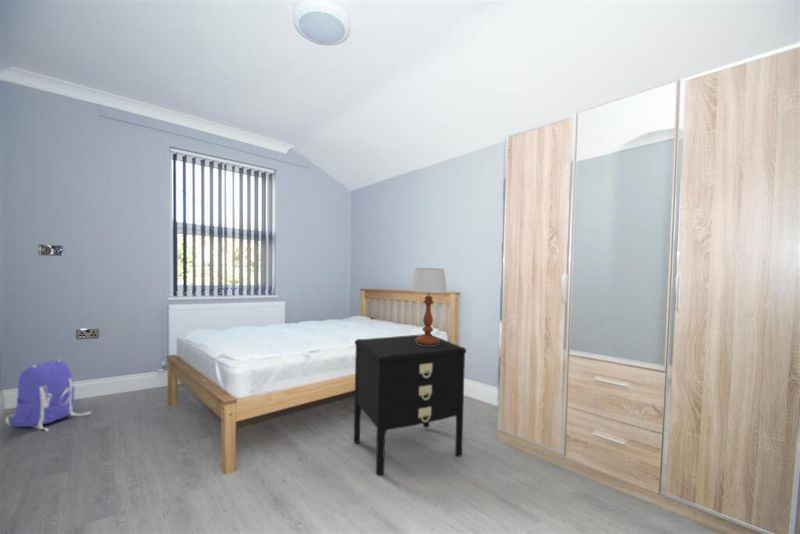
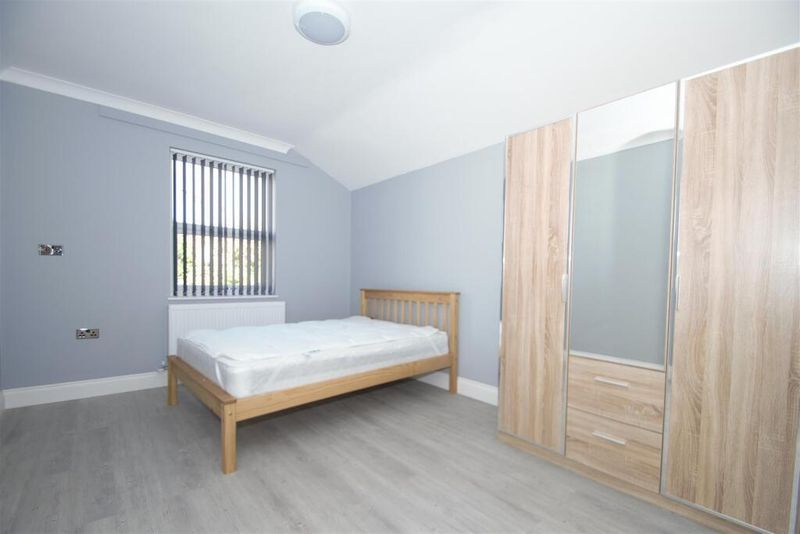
- table lamp (428, 305)
- nightstand (407, 396)
- backpack (51, 391)
